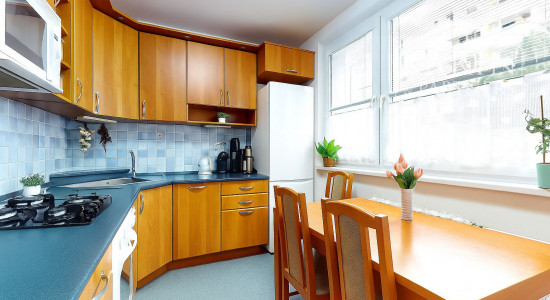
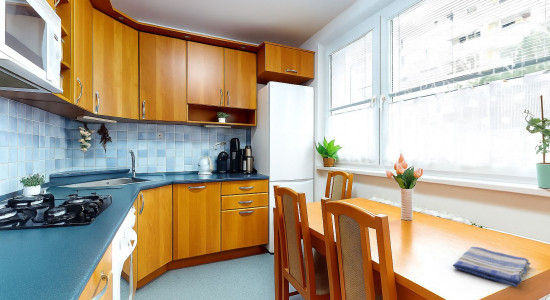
+ dish towel (491, 263)
